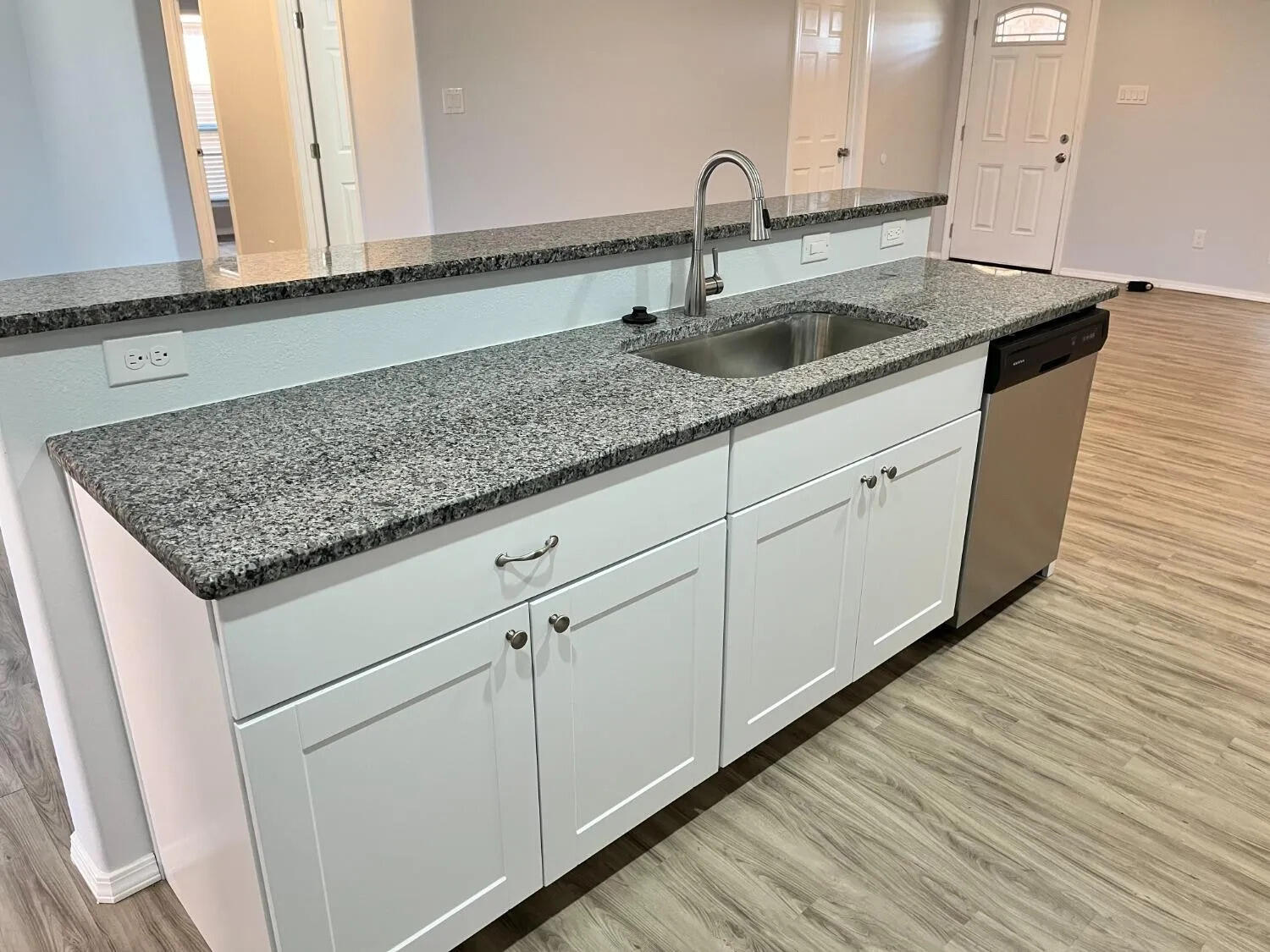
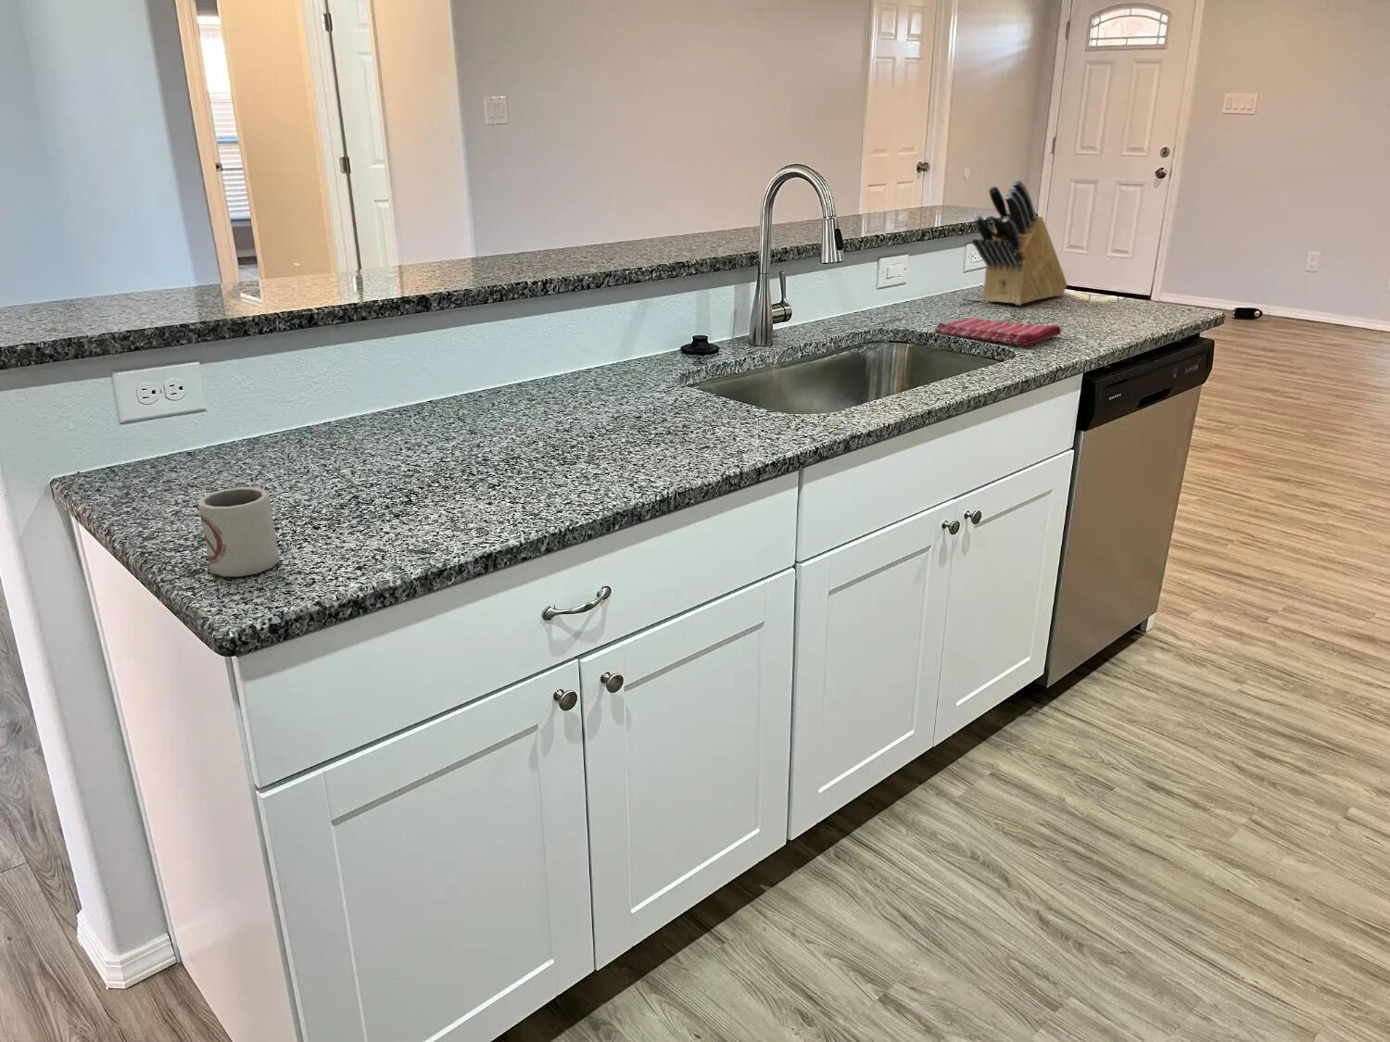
+ knife block (1022, 240)
+ dish towel (998, 328)
+ cup (234, 528)
